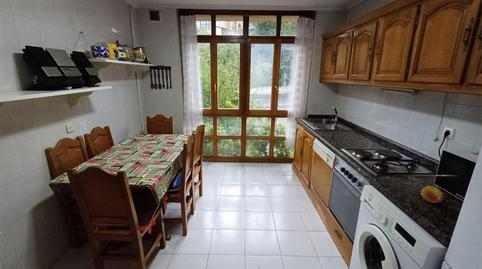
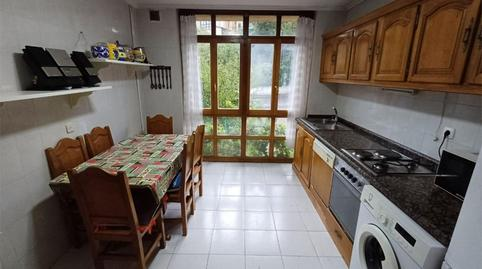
- fruit (432, 194)
